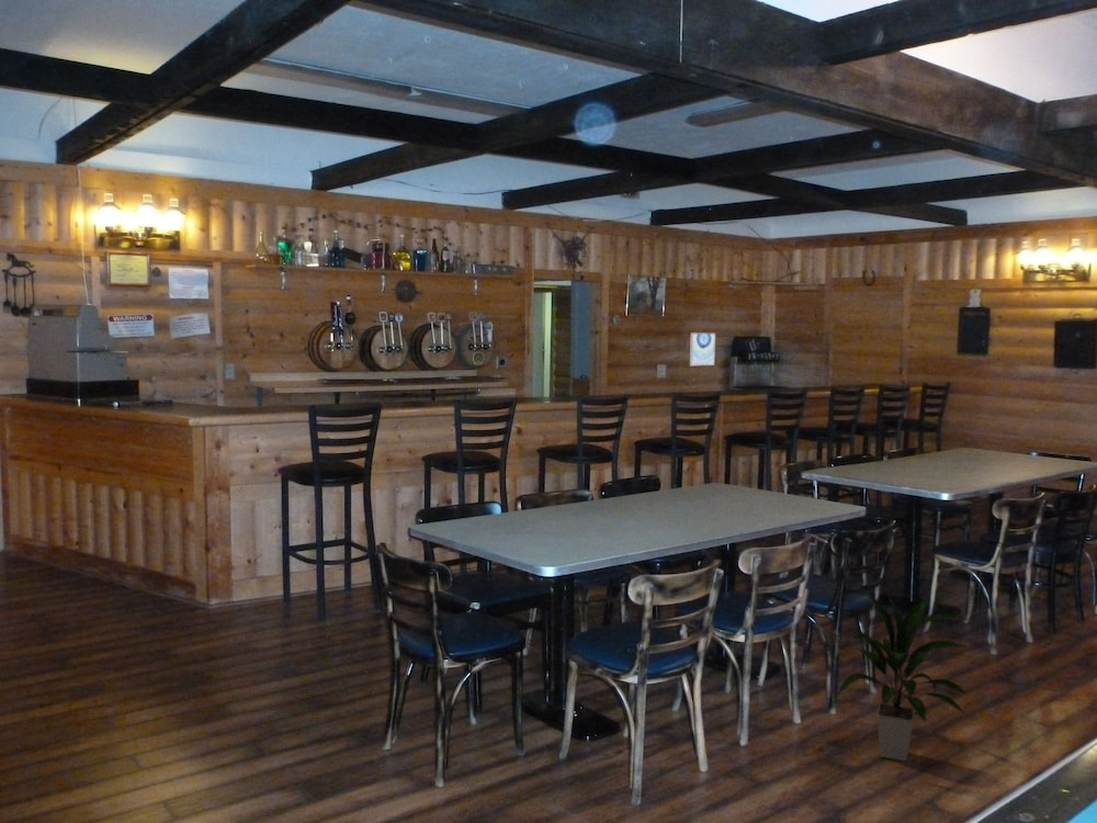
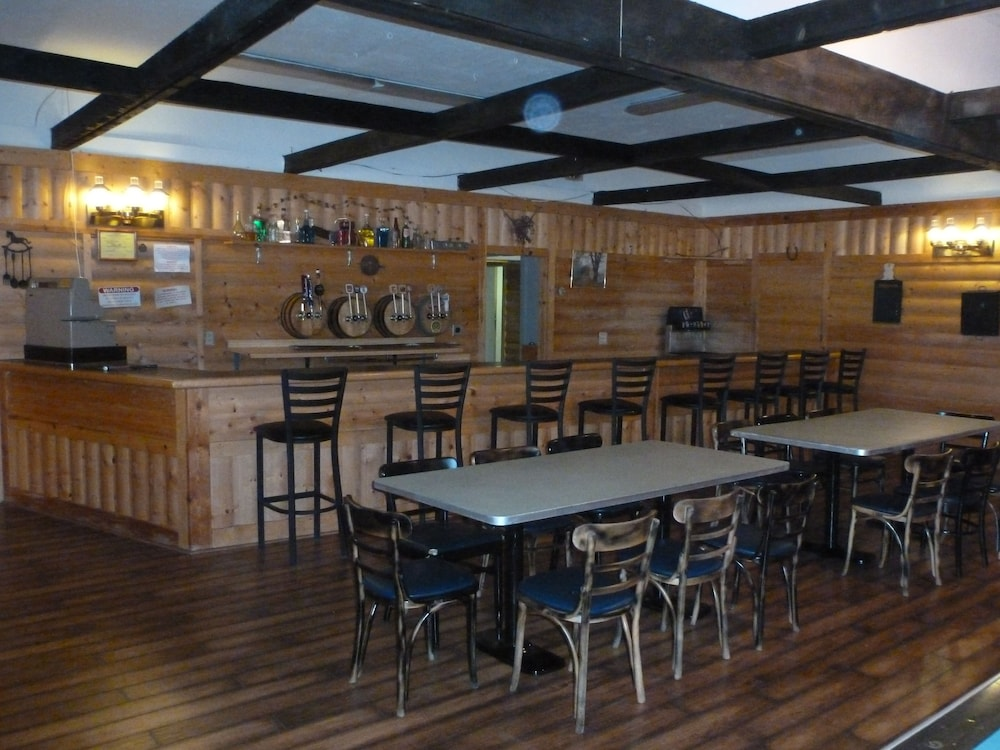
- wall art (702, 349)
- indoor plant (901, 673)
